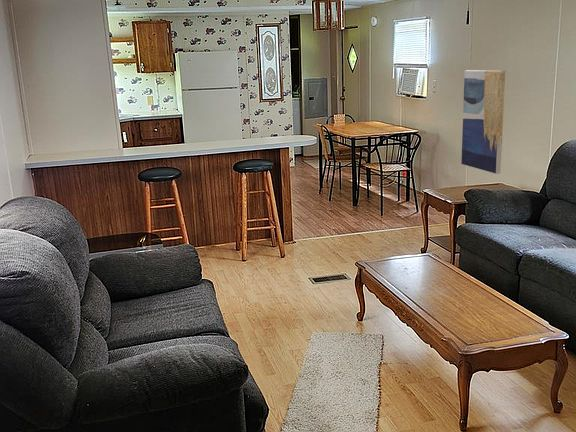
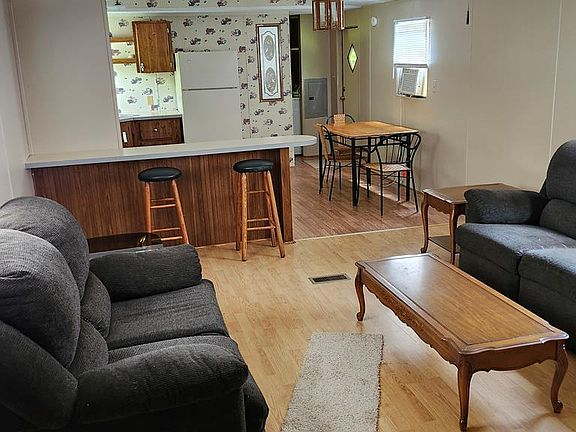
- wall art (481, 120)
